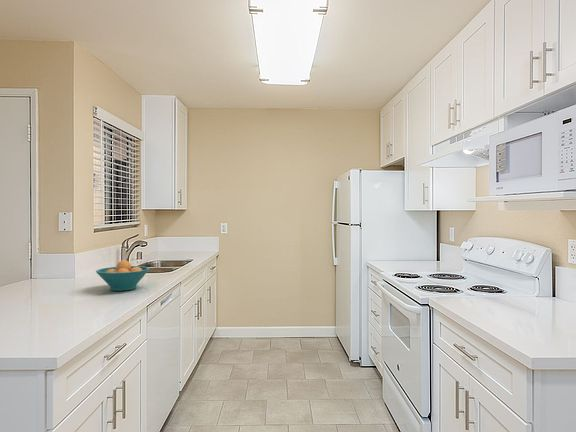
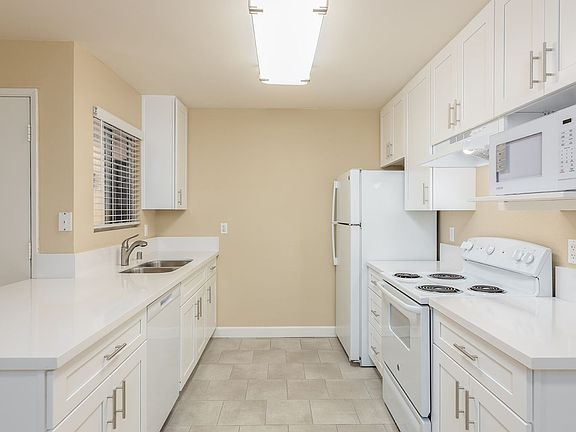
- fruit bowl (123, 274)
